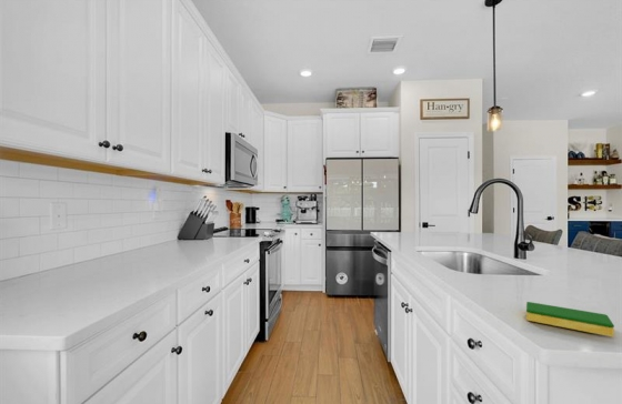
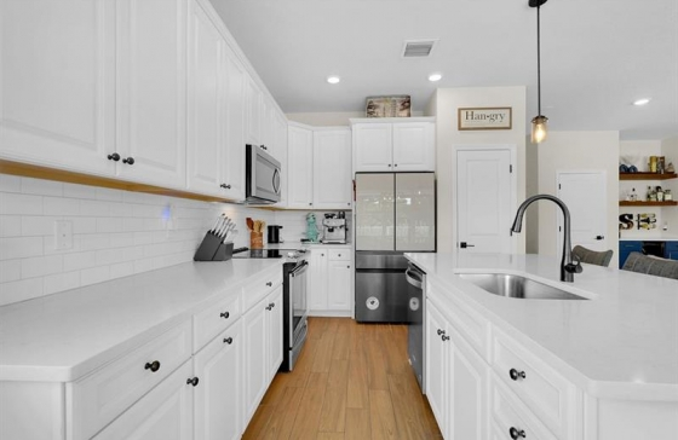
- dish sponge (565, 317)
